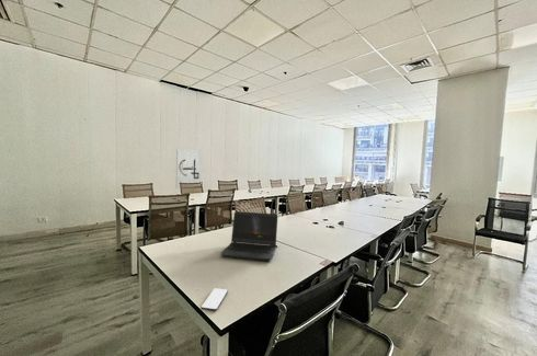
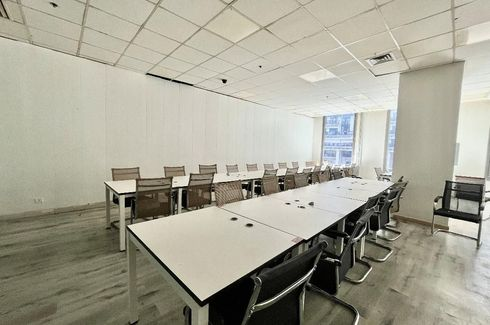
- smartphone (215, 298)
- laptop computer (251, 233)
- wall art (188, 169)
